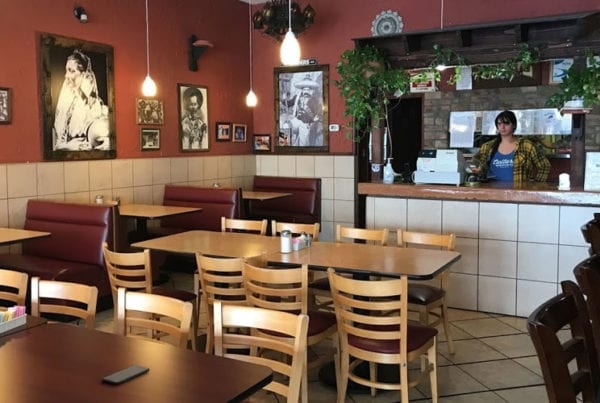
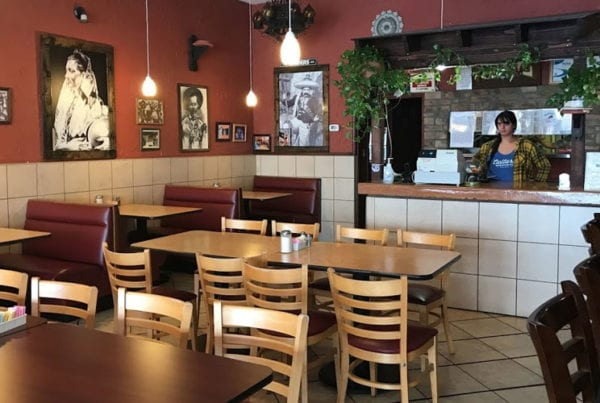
- smartphone (126, 374)
